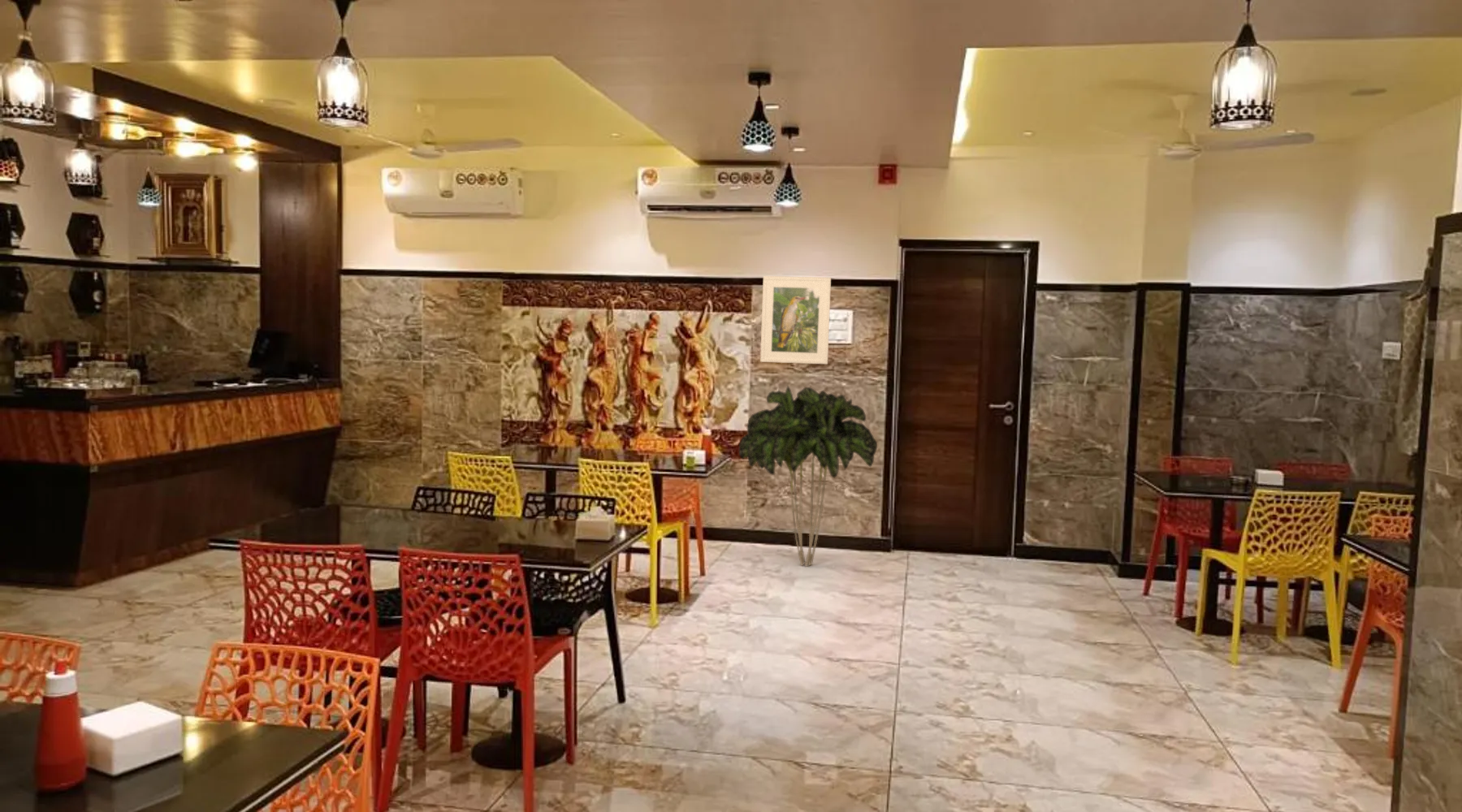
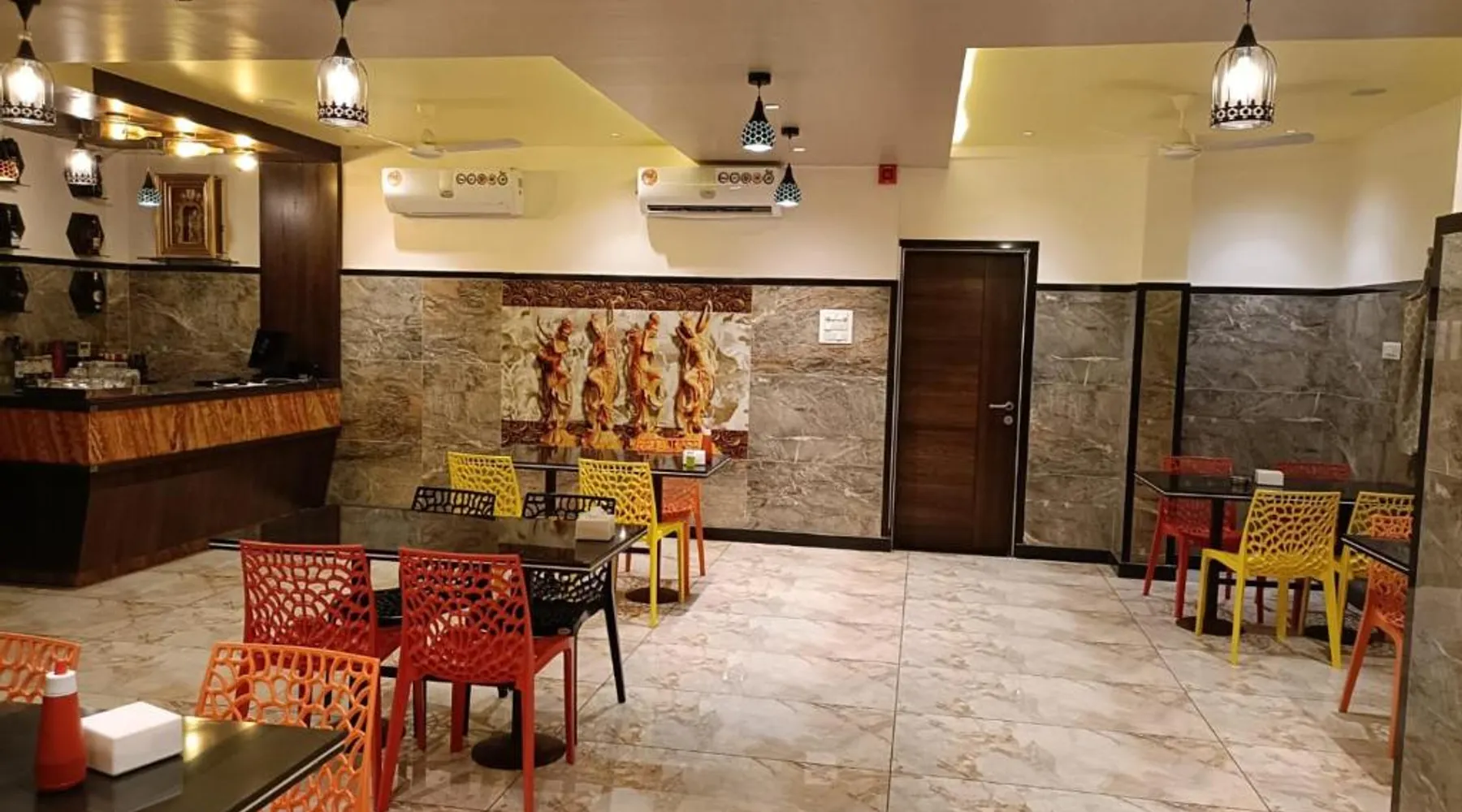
- indoor plant (811, 476)
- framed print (795, 320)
